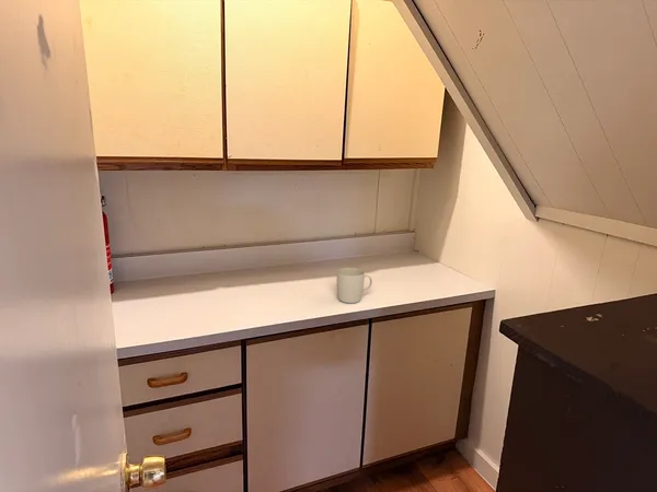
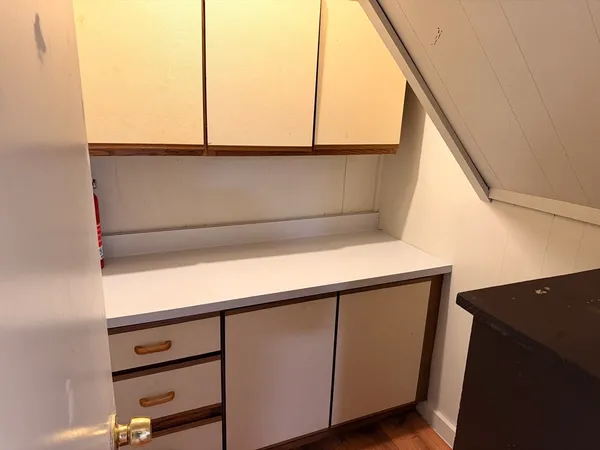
- mug (355, 284)
